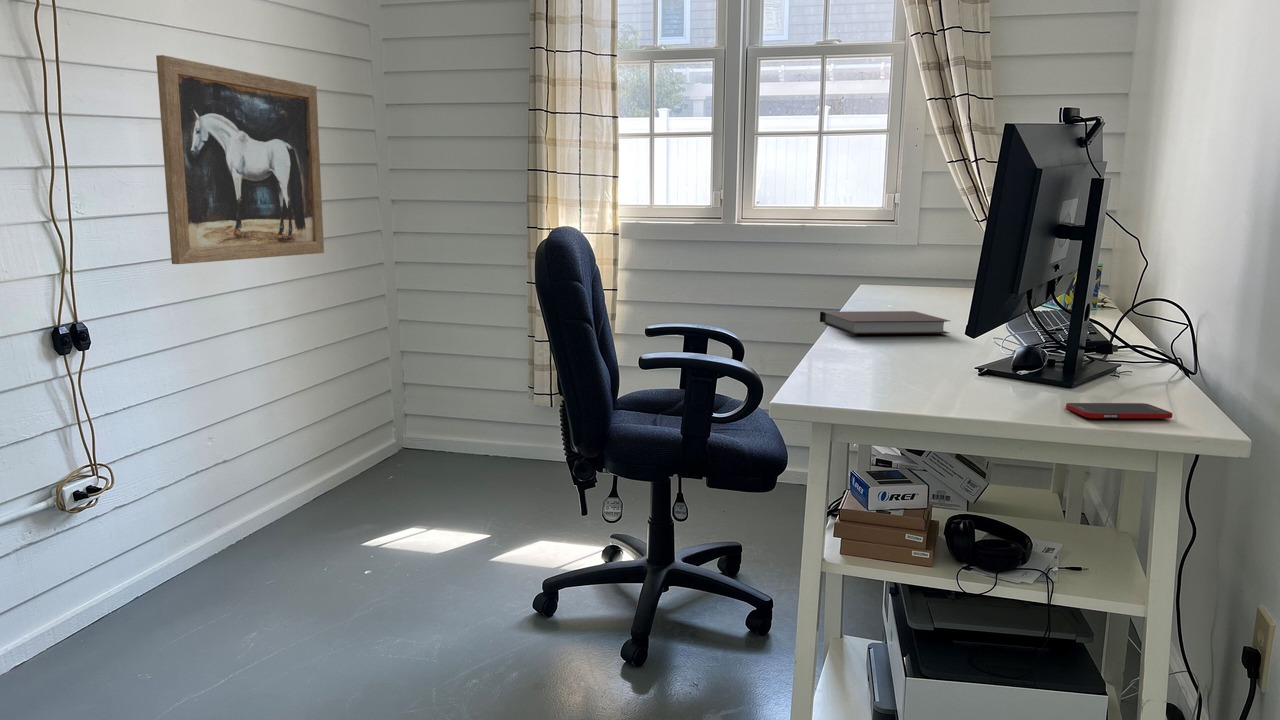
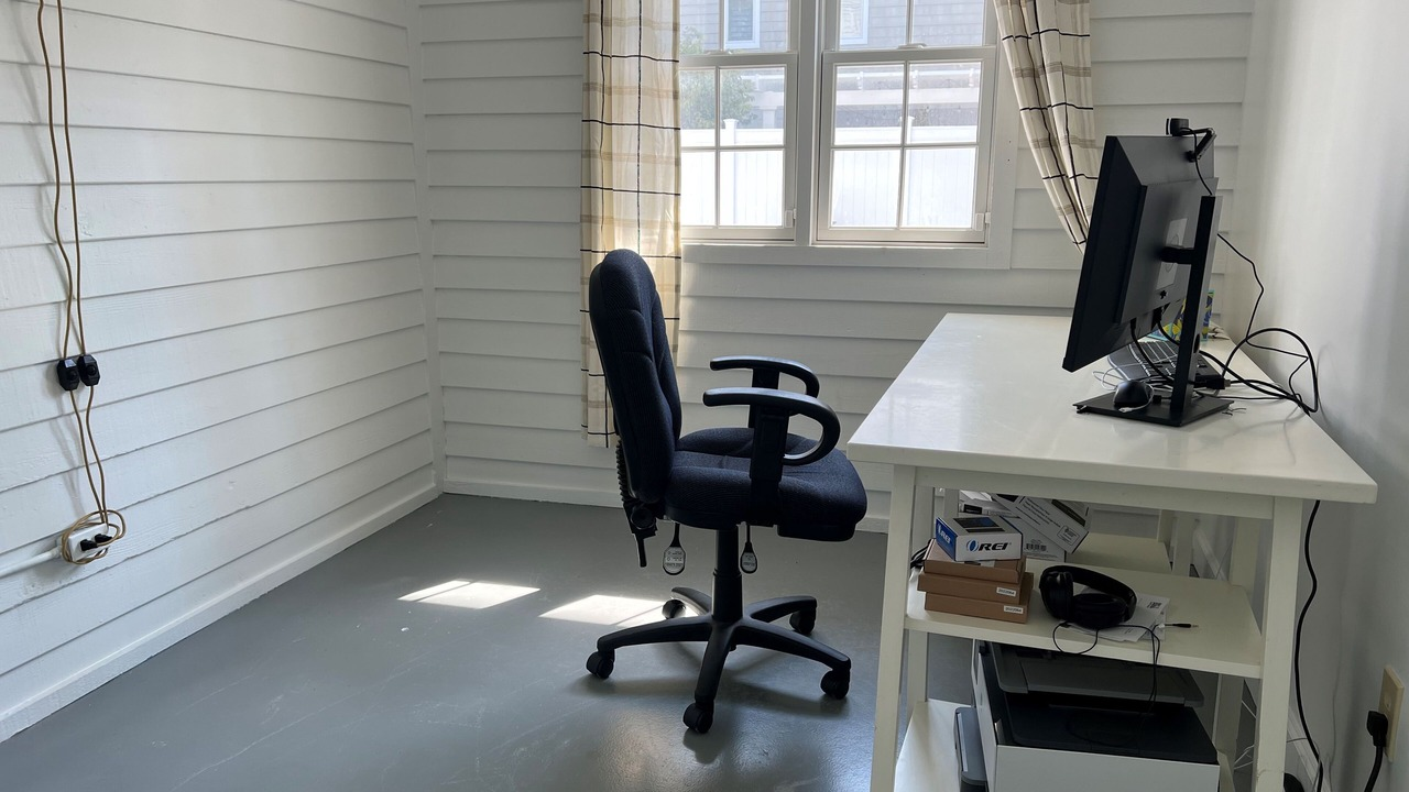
- cell phone (1118, 410)
- wall art (251, 166)
- notebook (882, 321)
